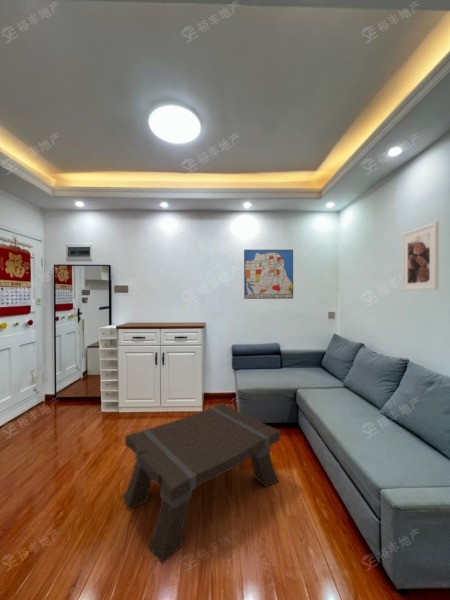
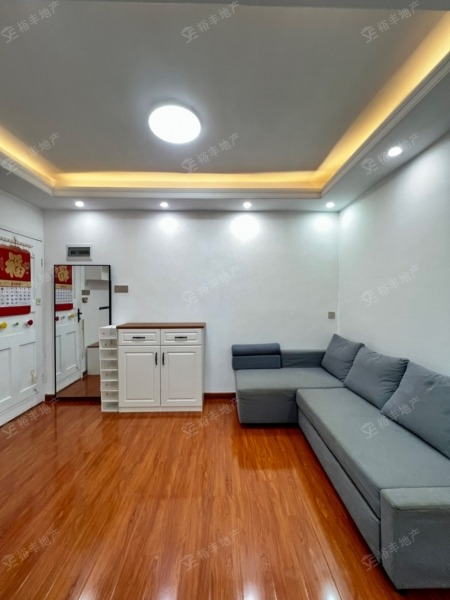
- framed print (418, 259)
- coffee table (204, 461)
- wall art (268, 274)
